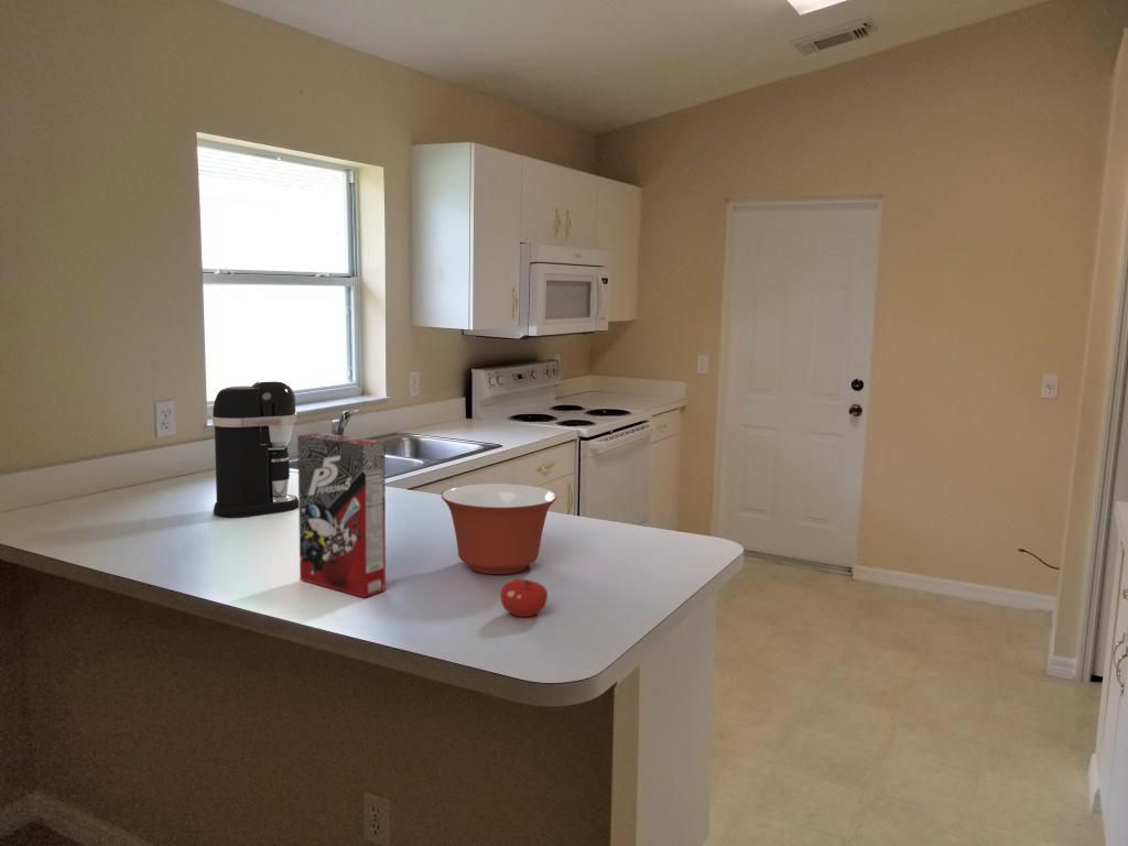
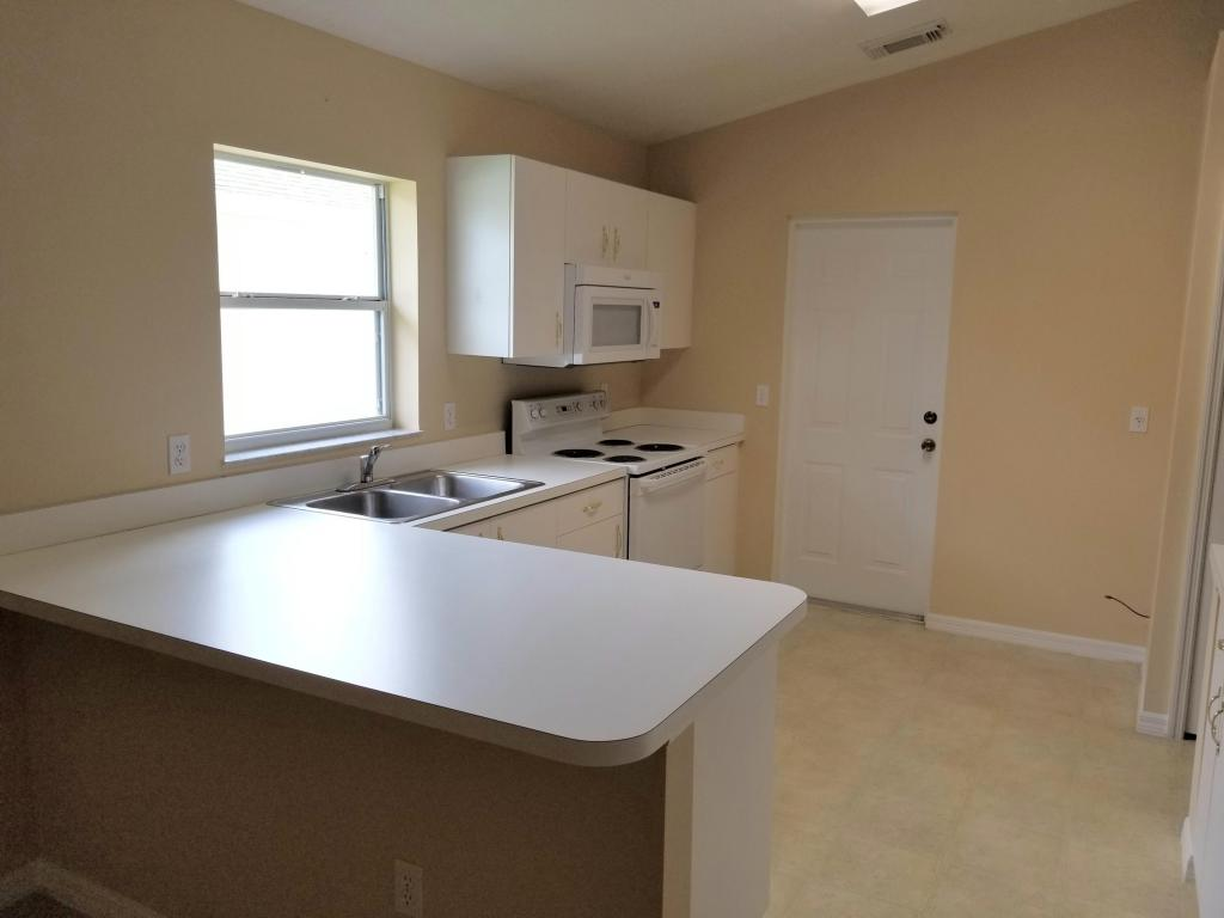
- cereal box (340, 512)
- coffee maker (256, 445)
- fruit (523, 596)
- mixing bowl (498, 530)
